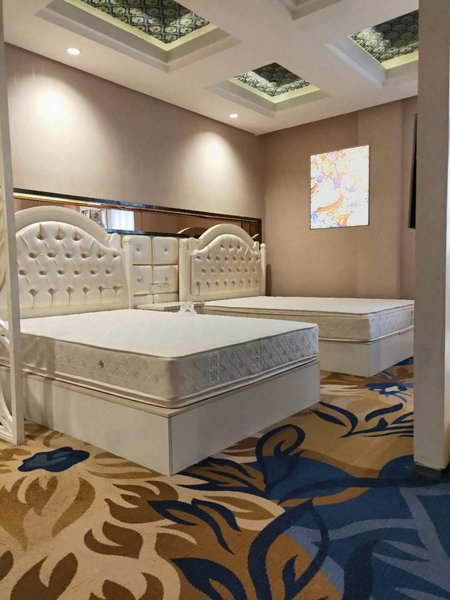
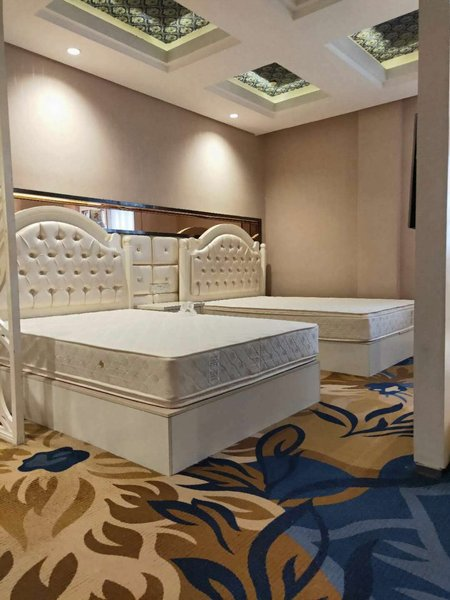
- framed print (338, 189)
